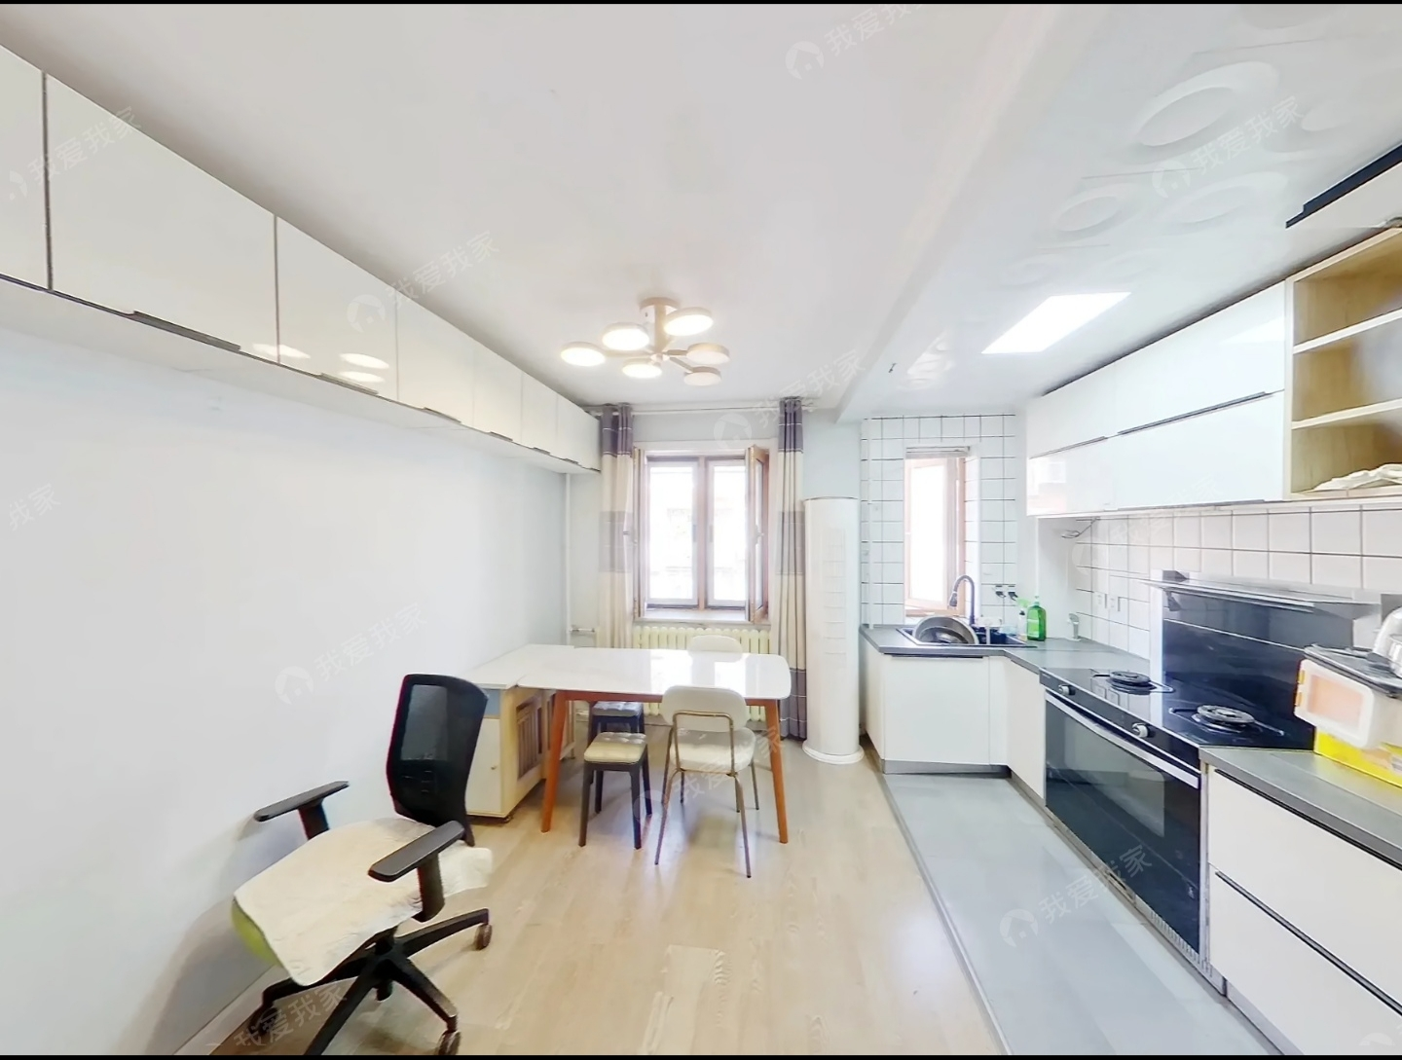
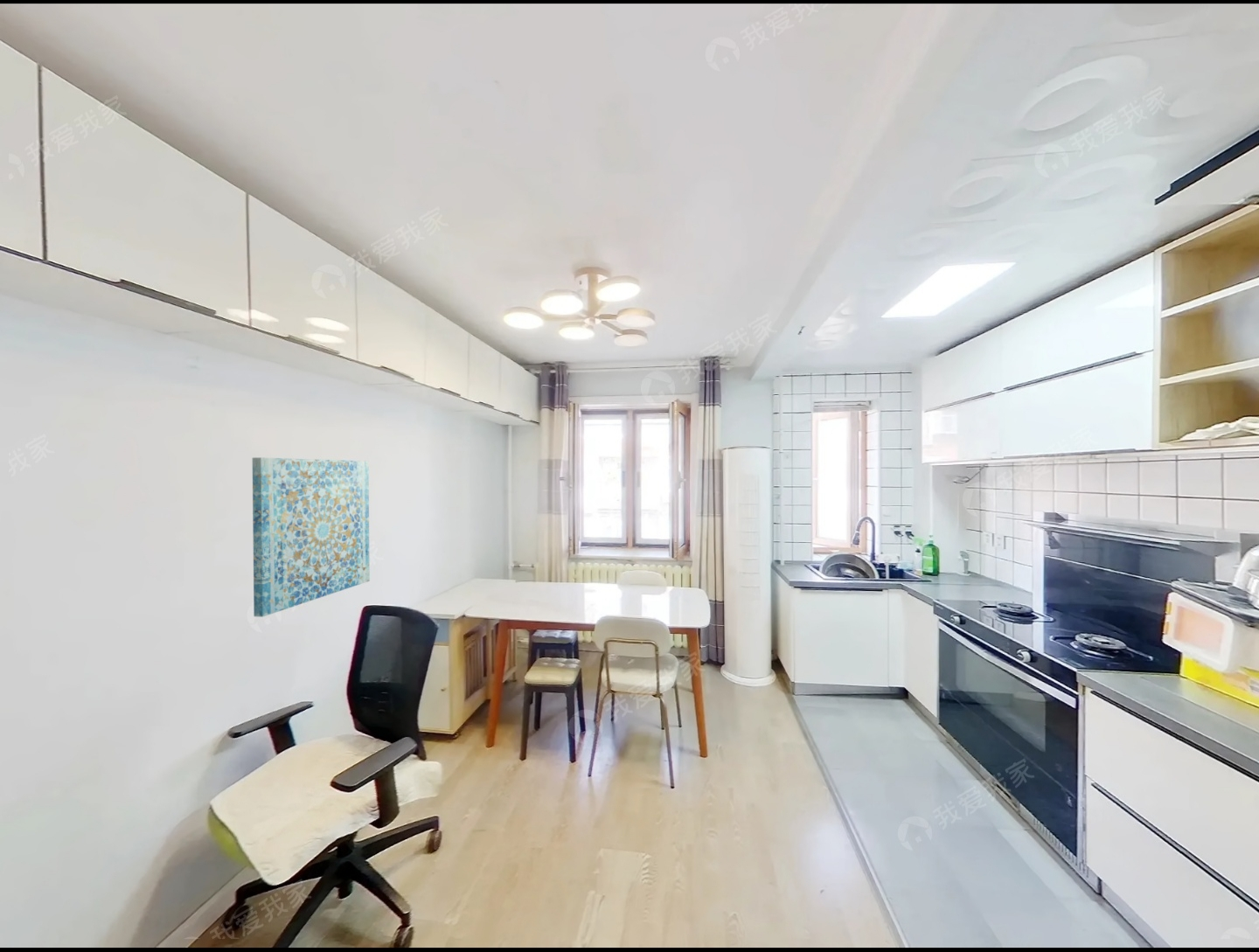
+ wall art (319, 528)
